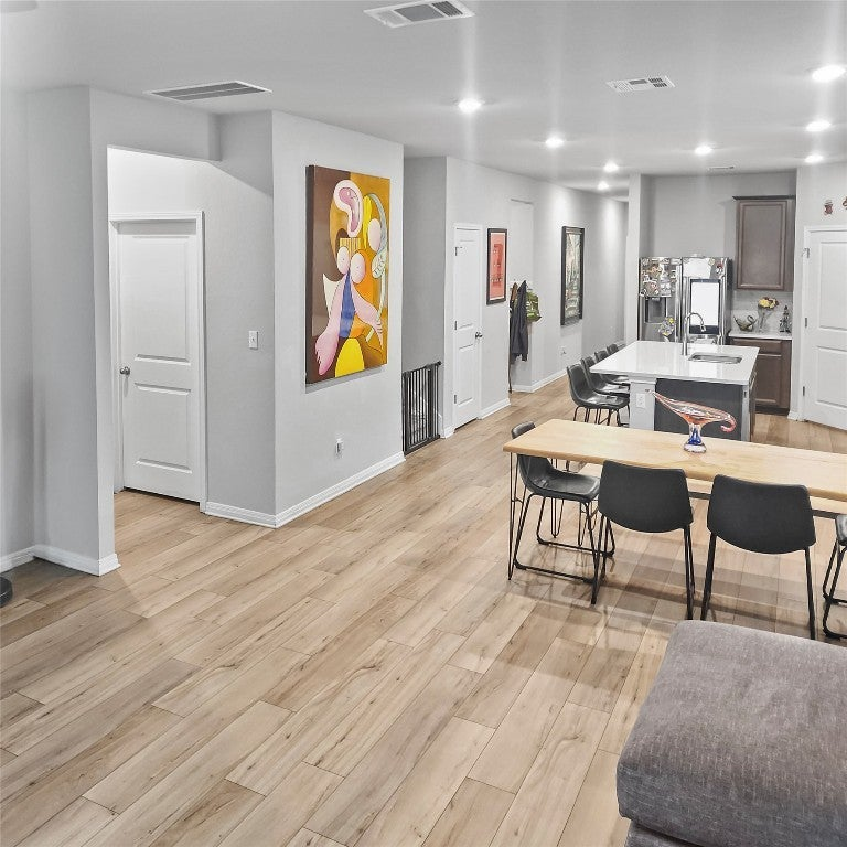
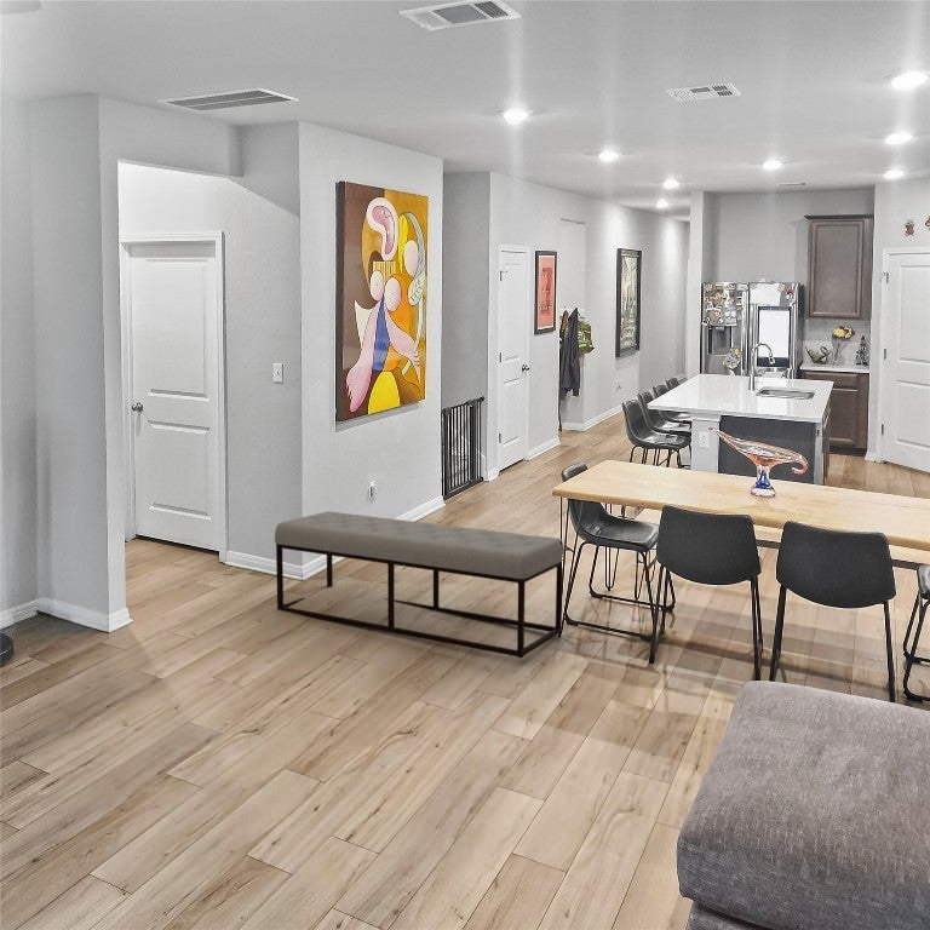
+ bench (414, 567)
